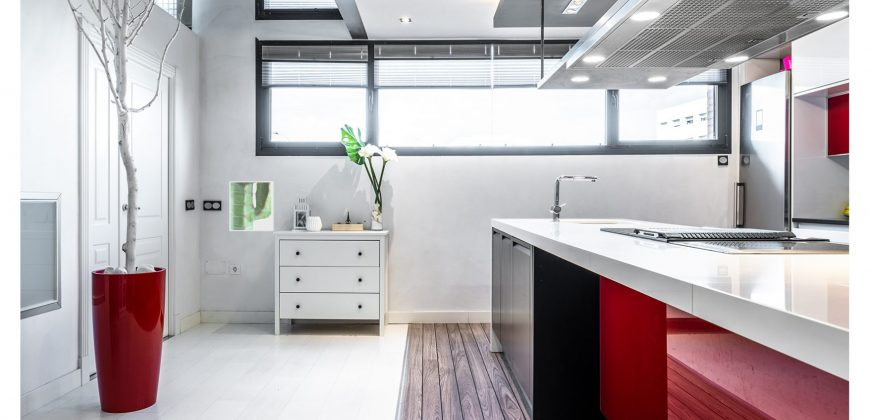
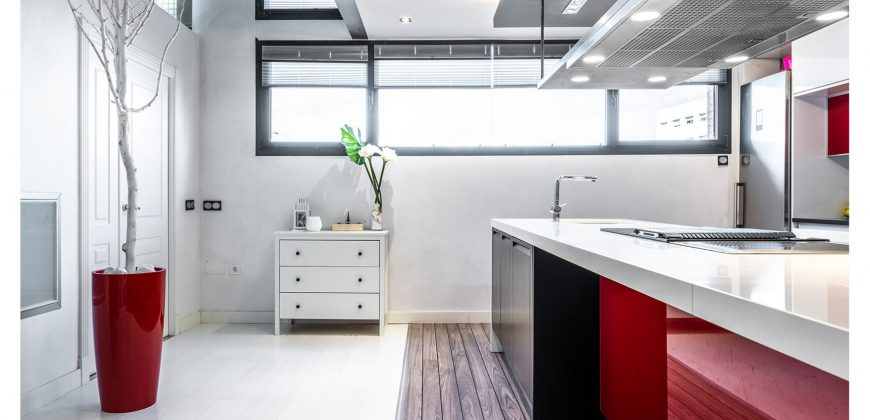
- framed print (251, 206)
